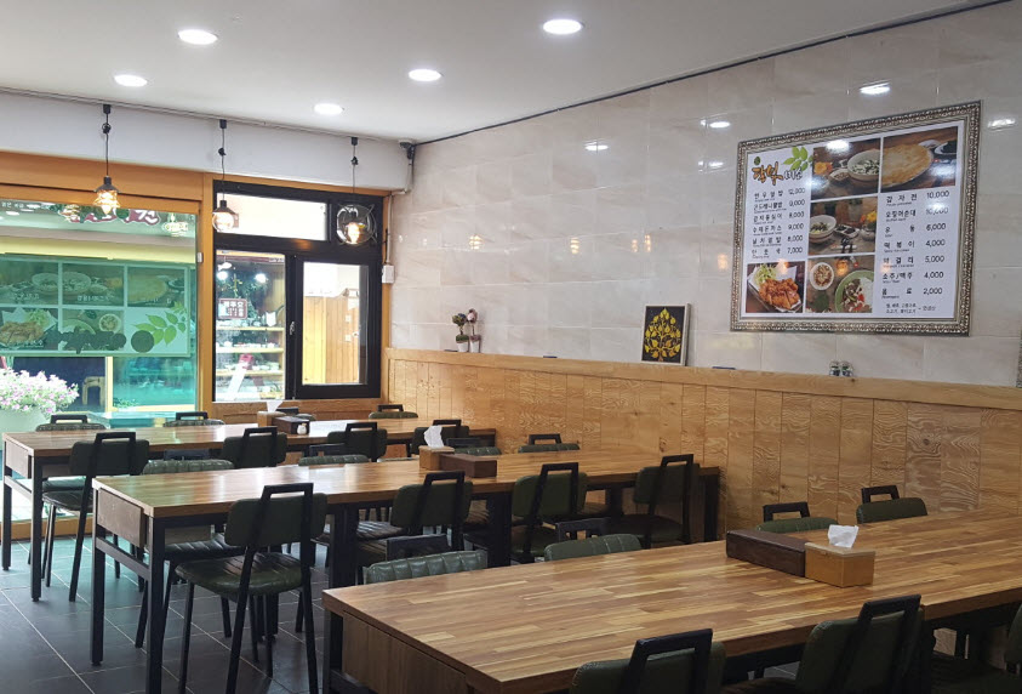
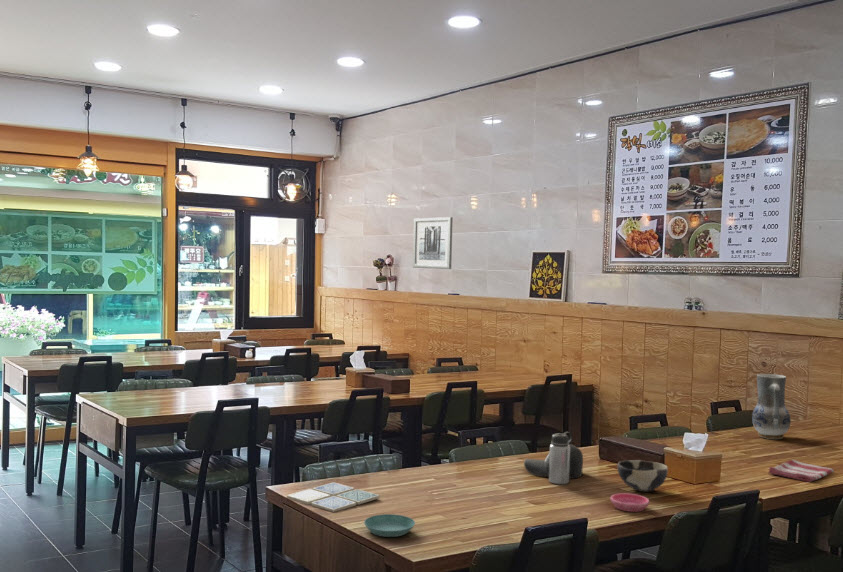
+ saucer (389, 526)
+ saucer (629, 503)
+ vase (771, 406)
+ dish towel (801, 469)
+ wall art (432, 243)
+ water bottle (557, 449)
+ drink coaster (333, 496)
+ bowl (641, 476)
